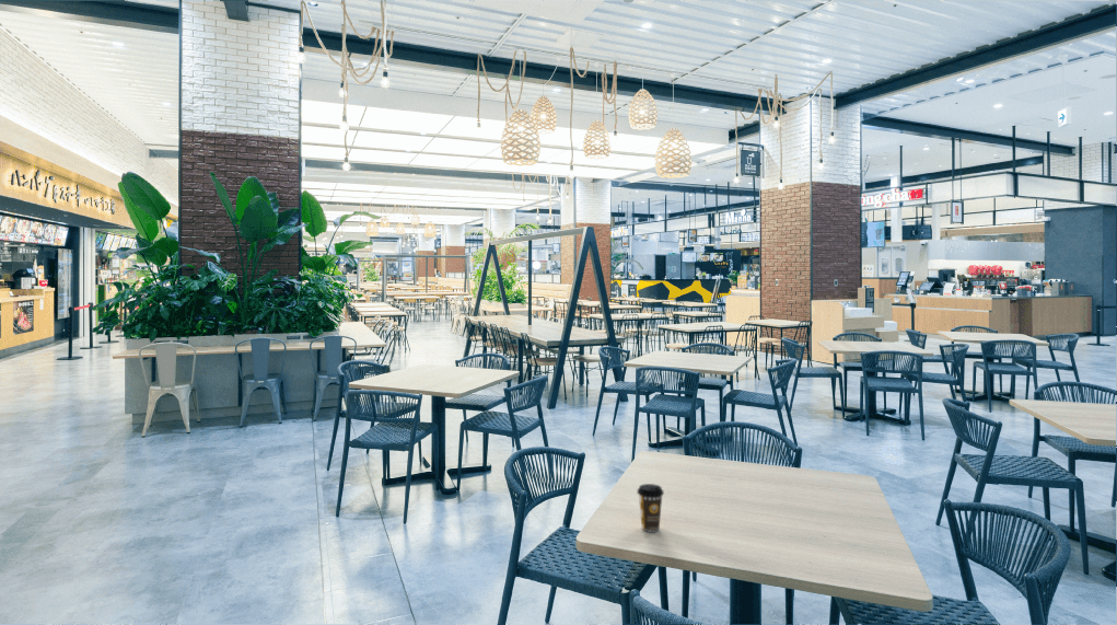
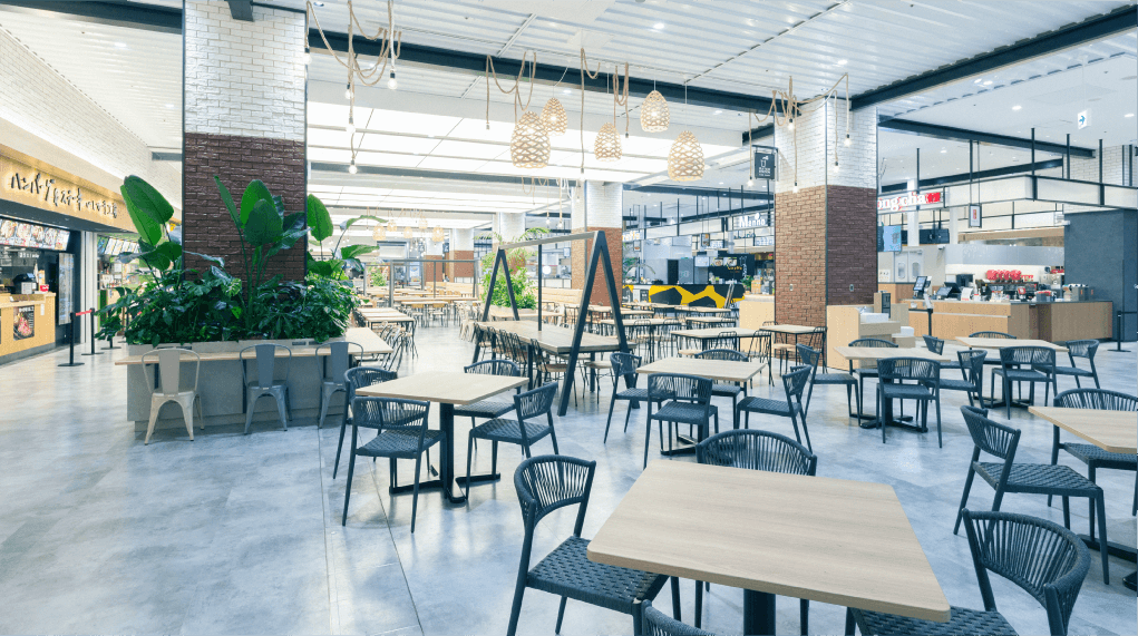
- coffee cup (650, 507)
